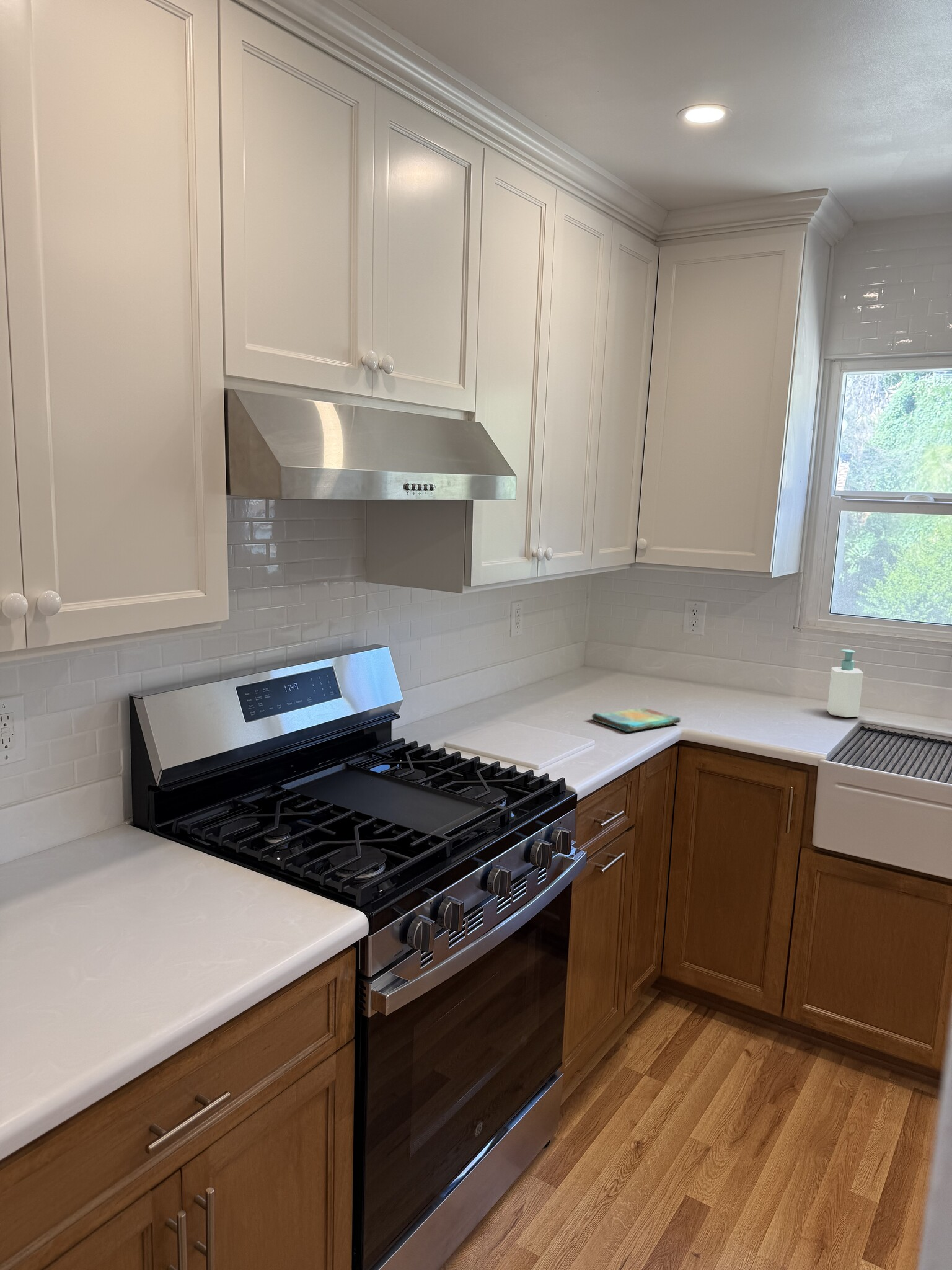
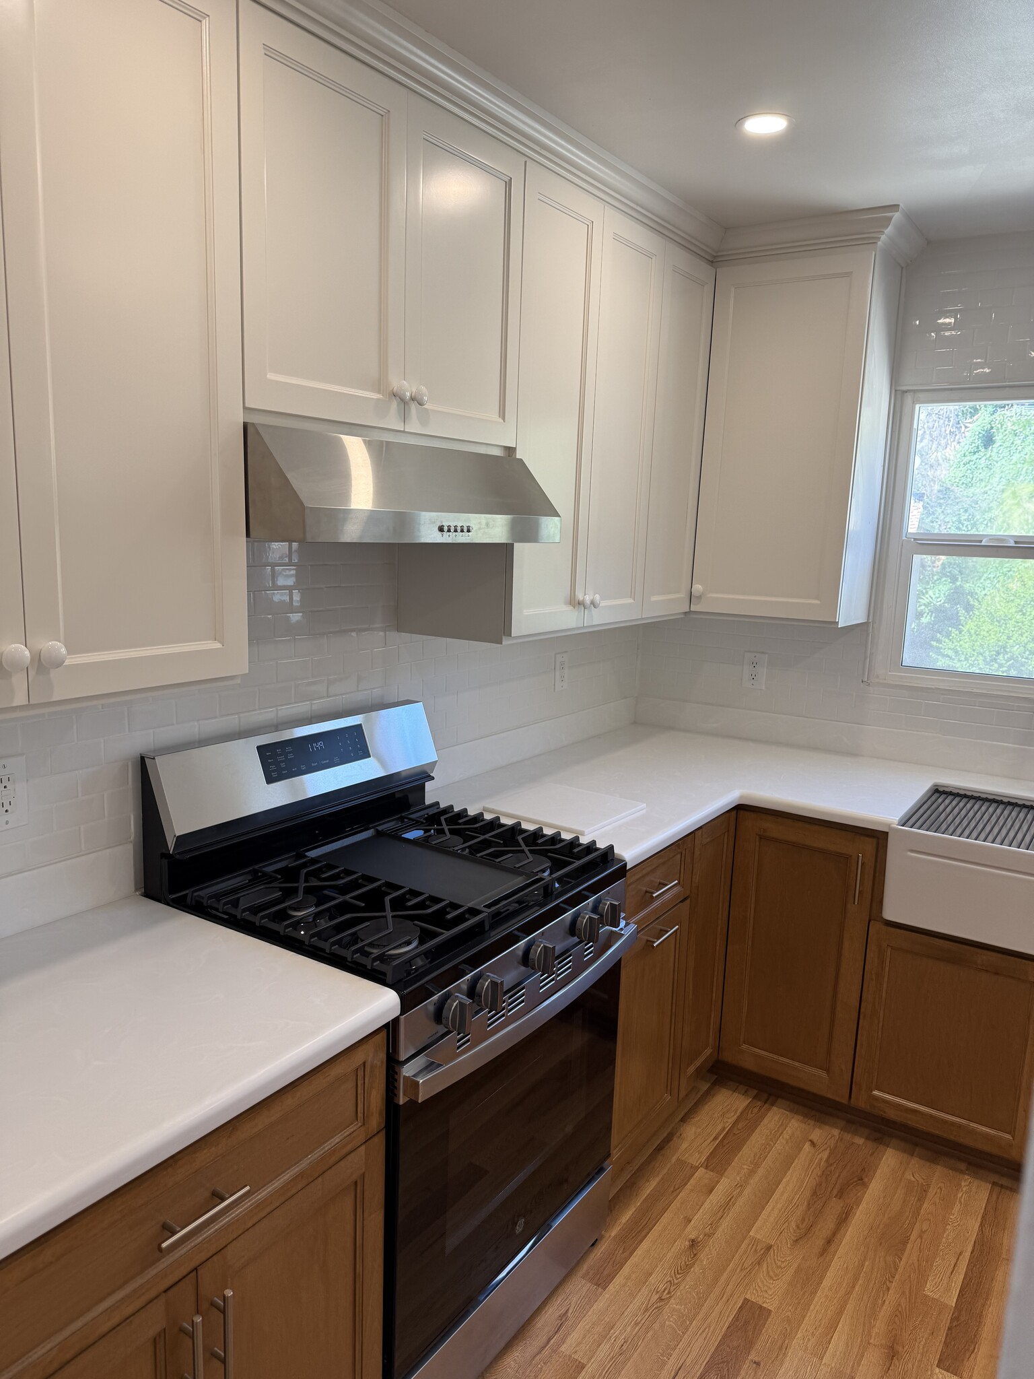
- soap bottle (845, 682)
- dish towel (636, 717)
